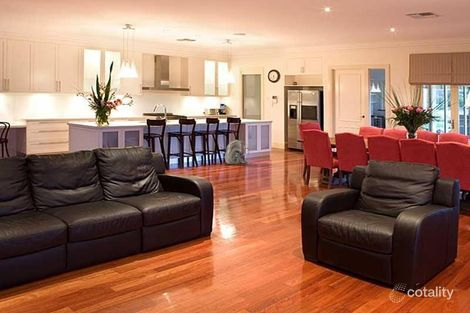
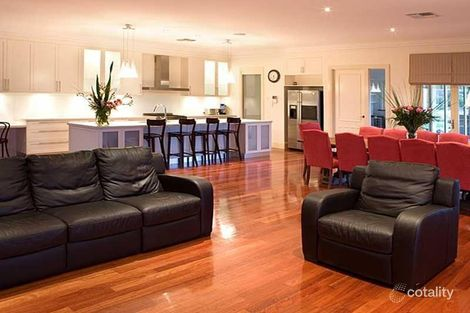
- backpack (236, 152)
